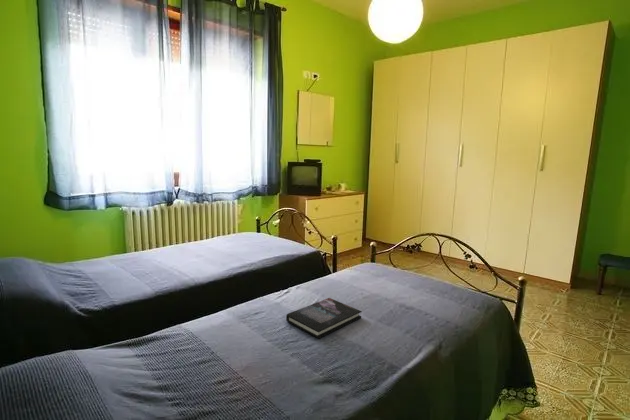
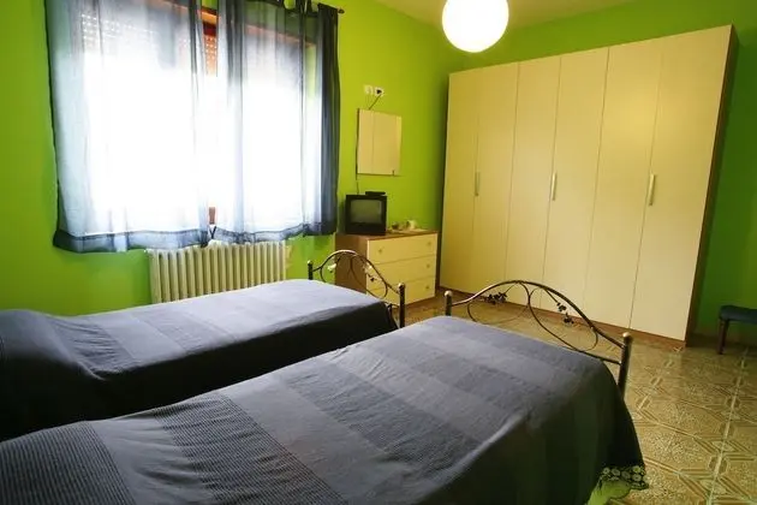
- book (324, 315)
